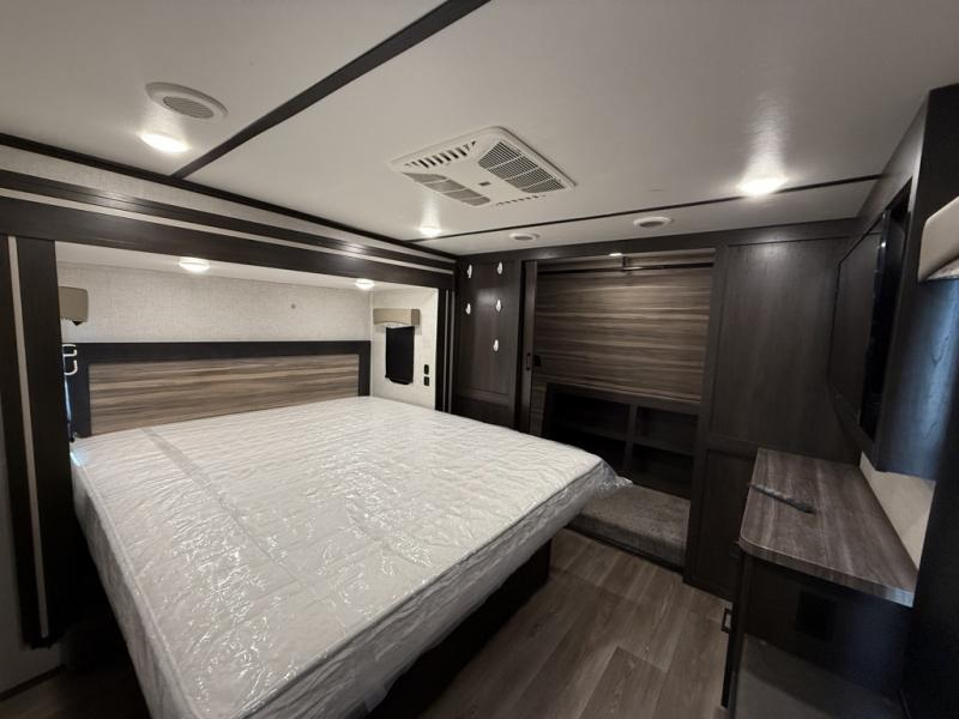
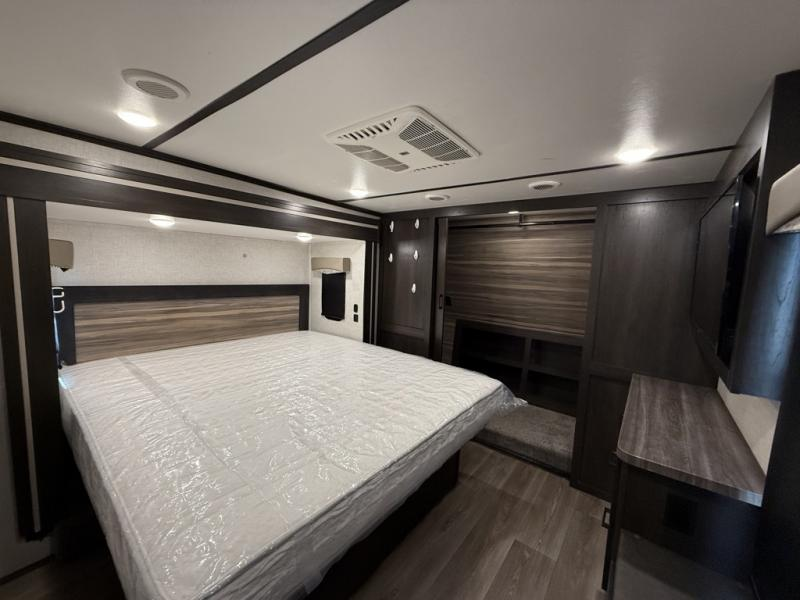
- remote control (777, 495)
